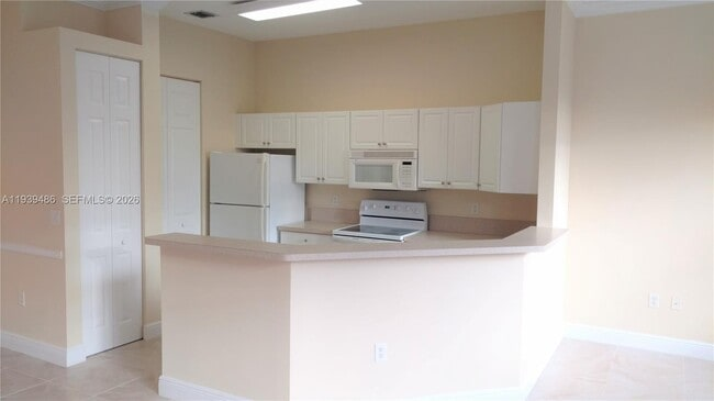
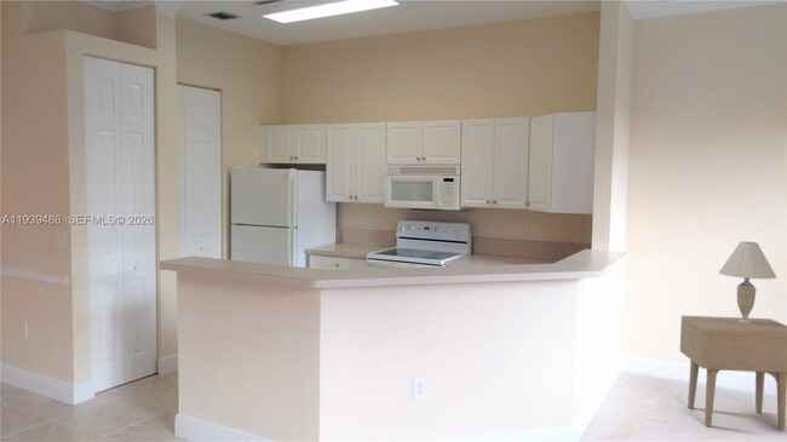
+ side table (735, 369)
+ table lamp (746, 281)
